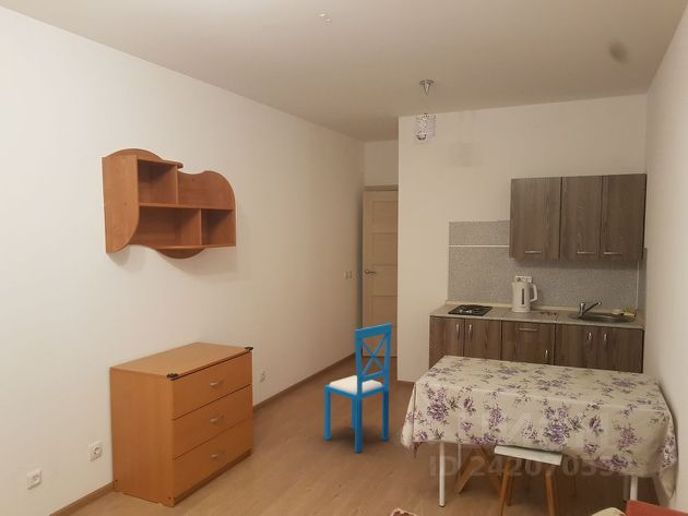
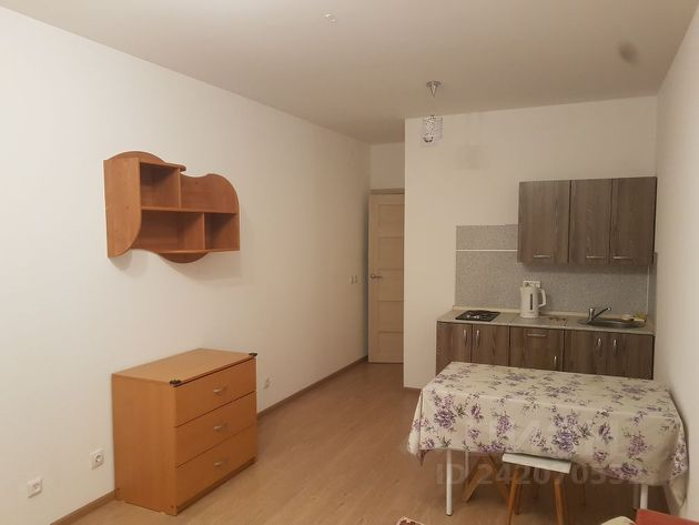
- dining chair (357, 382)
